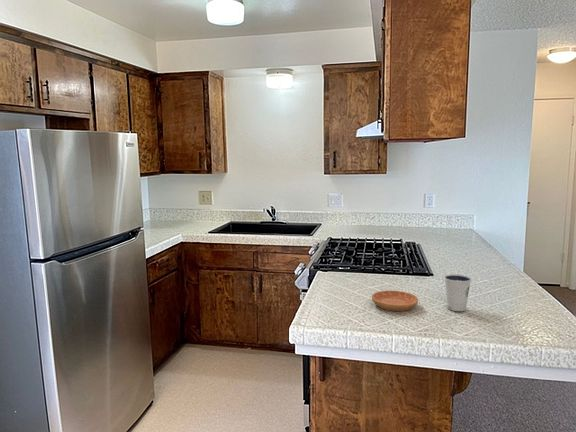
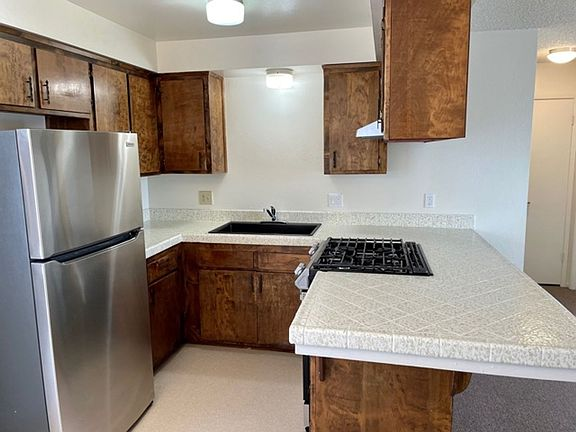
- saucer (394, 301)
- dixie cup (457, 293)
